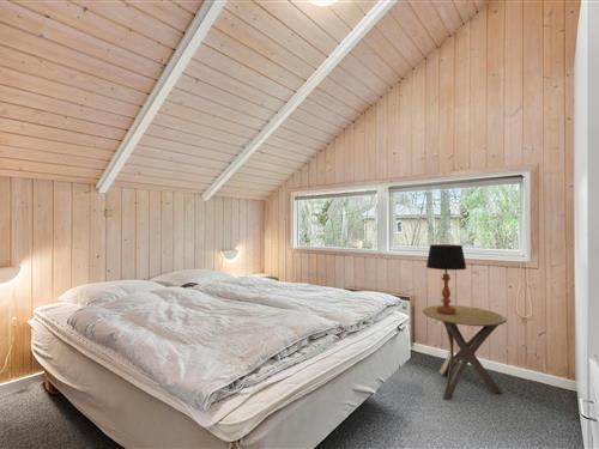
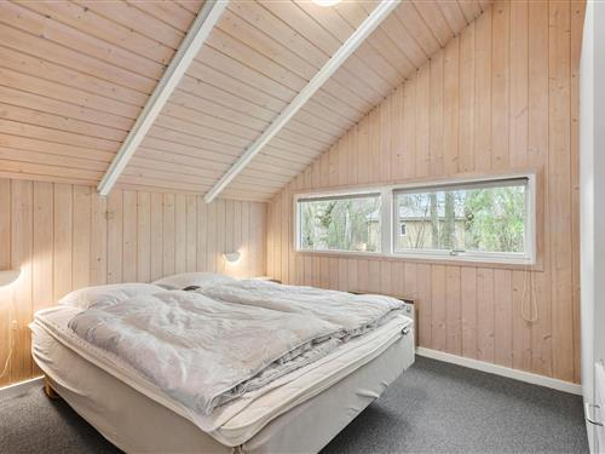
- side table (462, 350)
- table lamp (446, 278)
